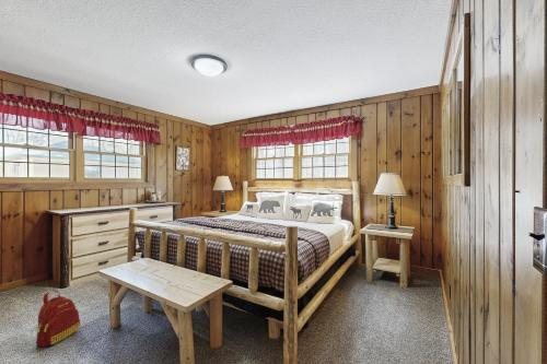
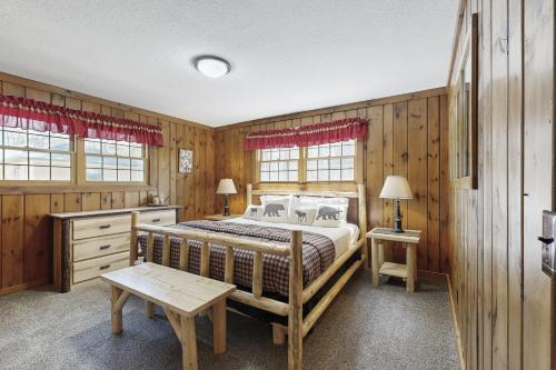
- backpack (57, 315)
